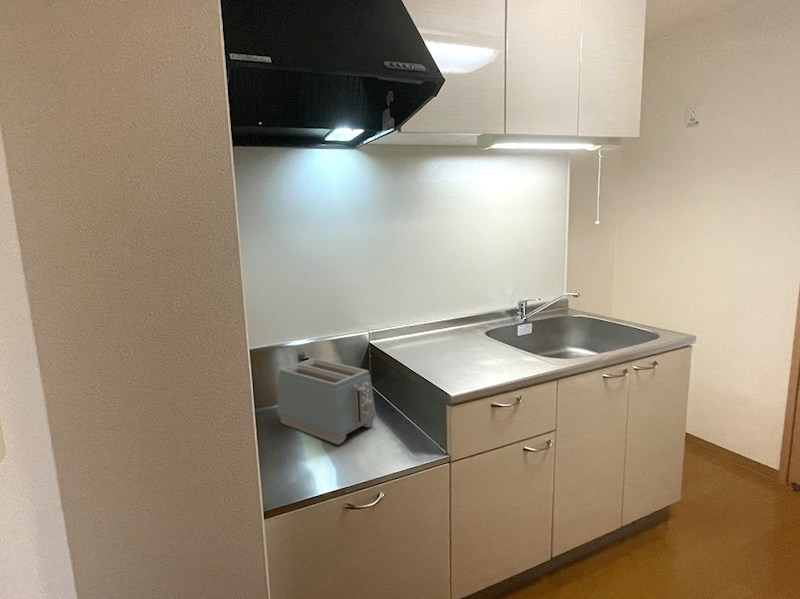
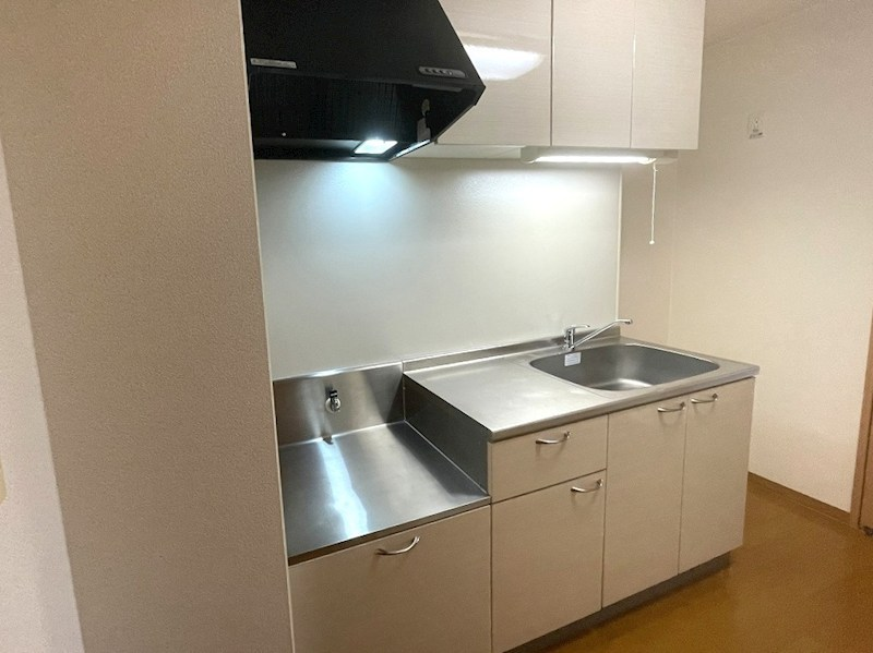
- toaster (328, 398)
